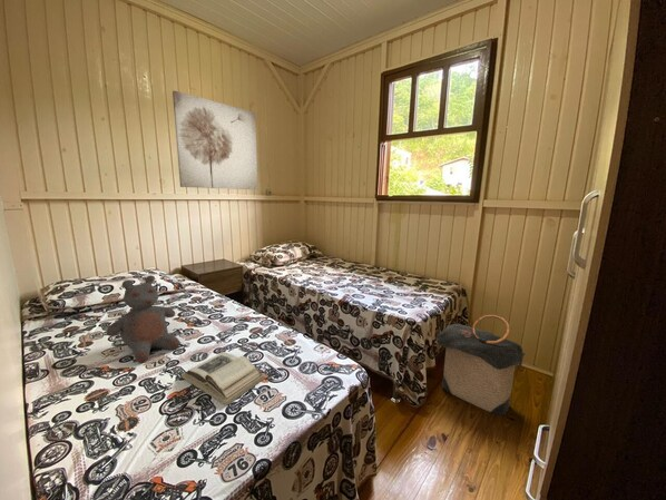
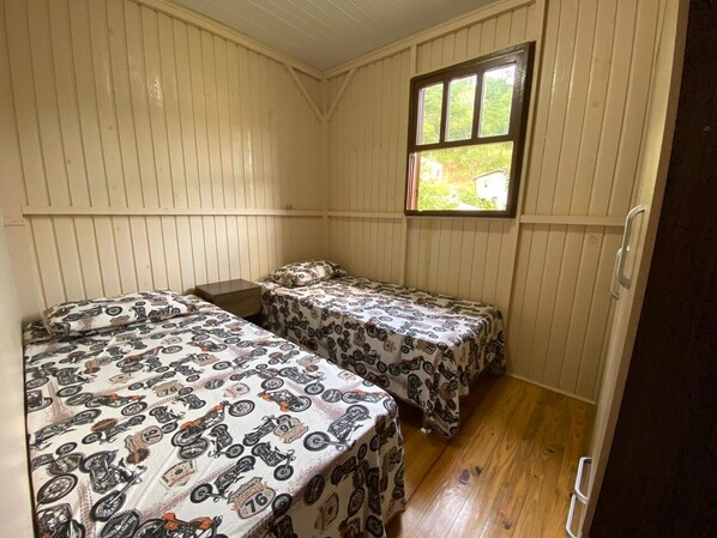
- book (223, 370)
- teddy bear (147, 315)
- wall art (221, 146)
- laundry hamper (476, 356)
